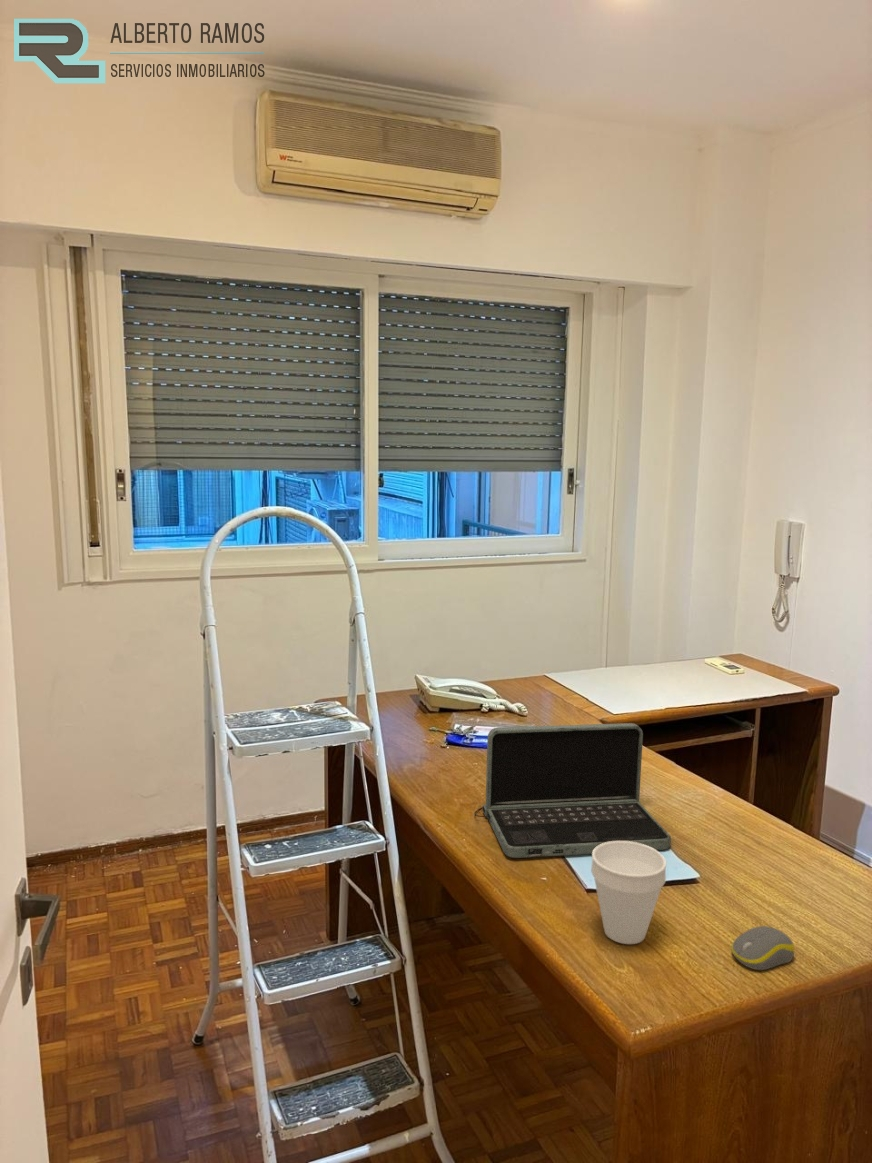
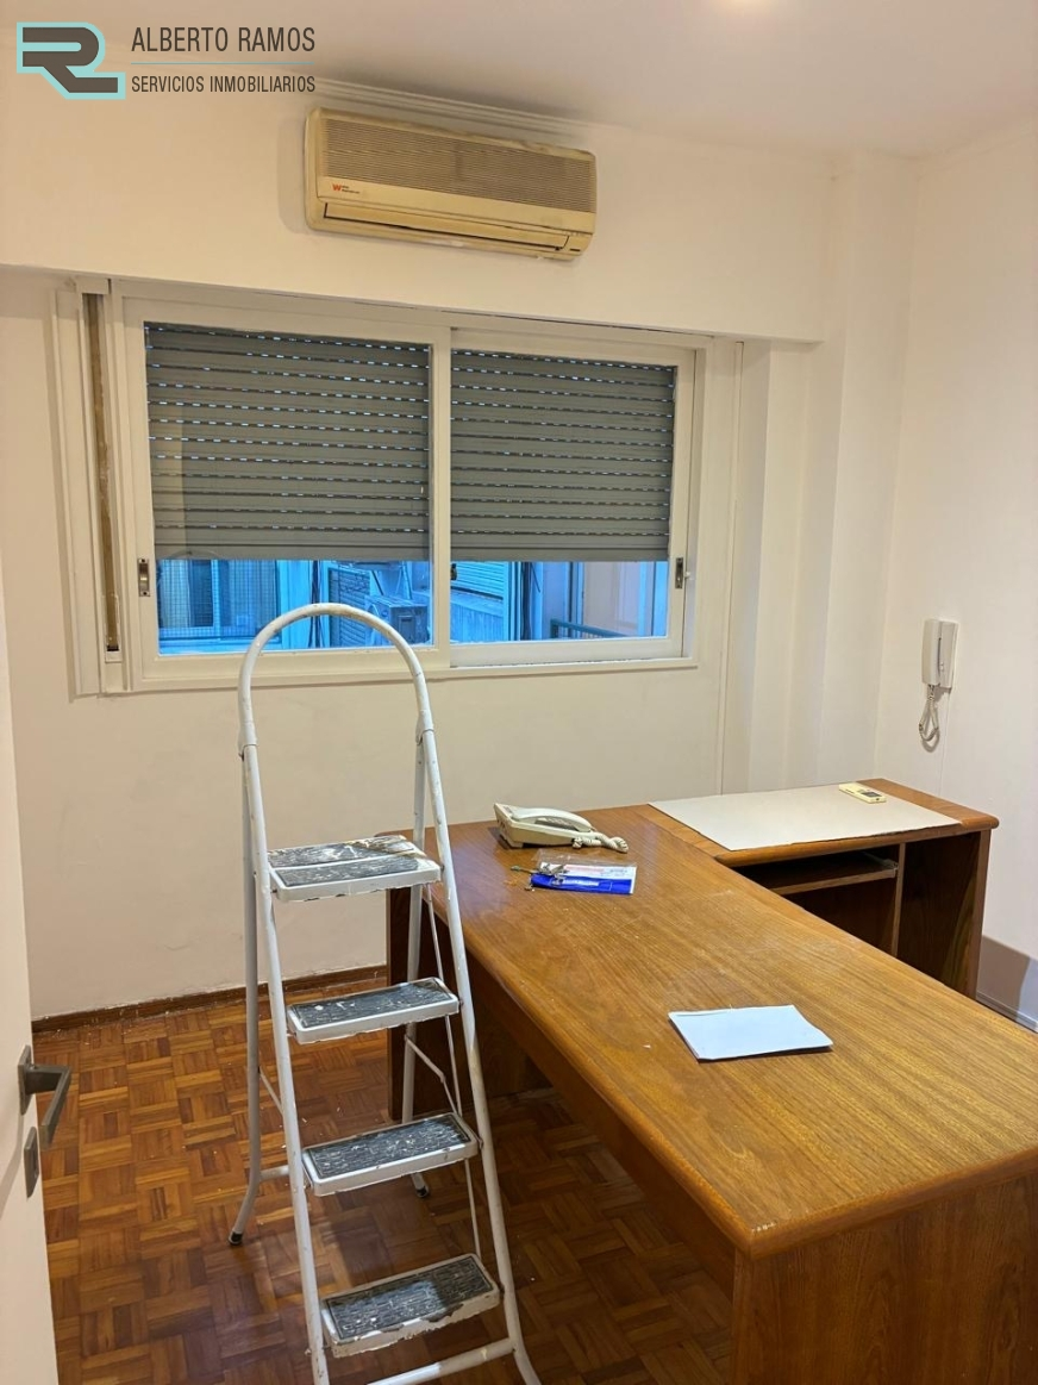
- cup (626, 895)
- laptop (569, 782)
- computer mouse (763, 944)
